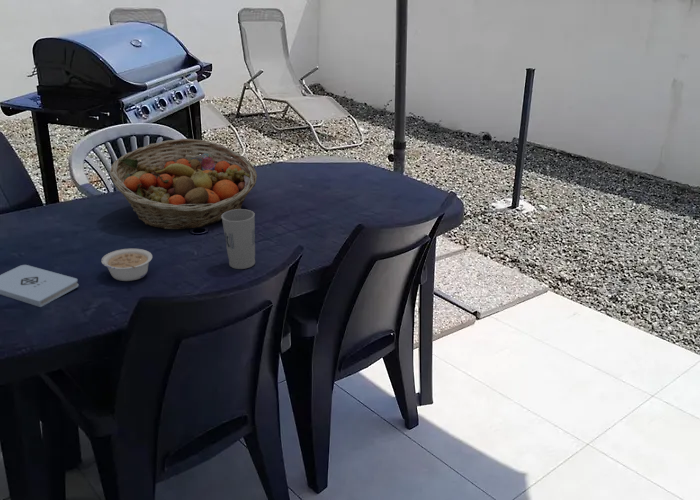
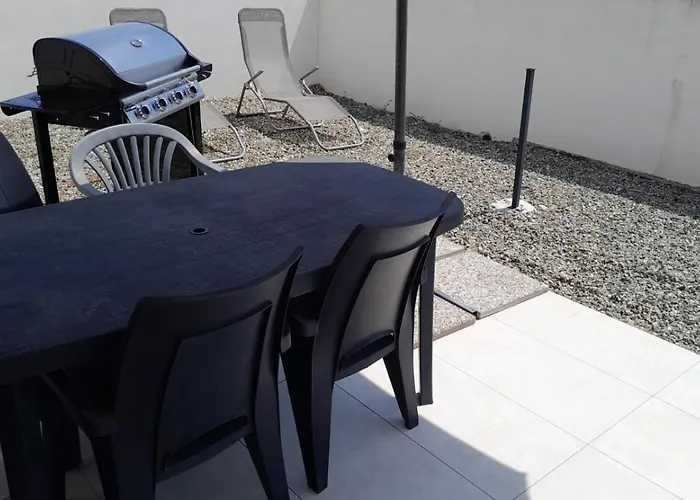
- cup (240, 239)
- notepad (31, 284)
- fruit basket (186, 183)
- legume (129, 264)
